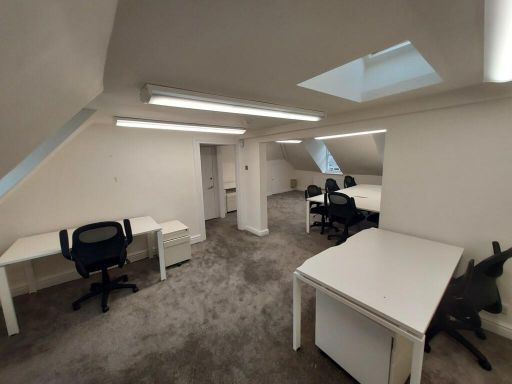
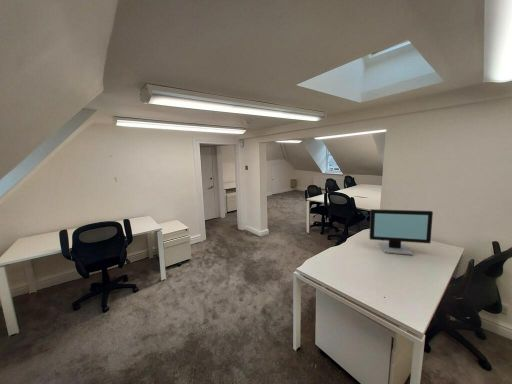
+ computer monitor (395, 229)
